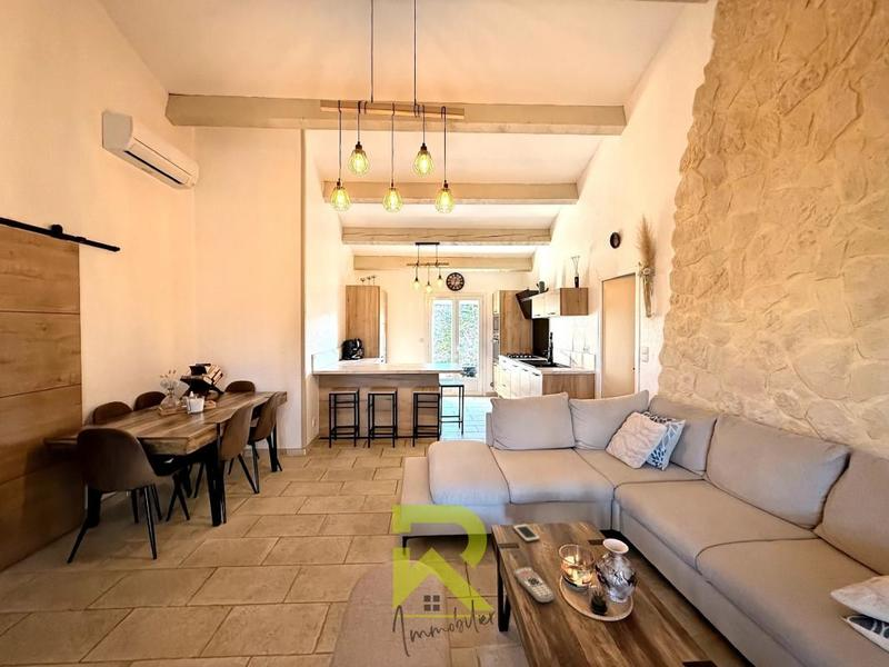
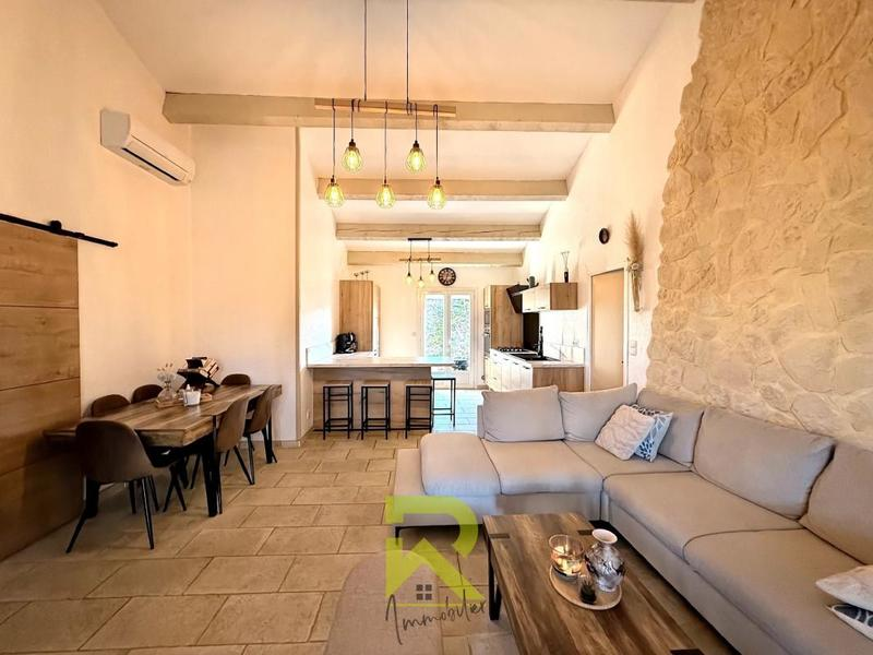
- cell phone (526, 532)
- remote control (533, 584)
